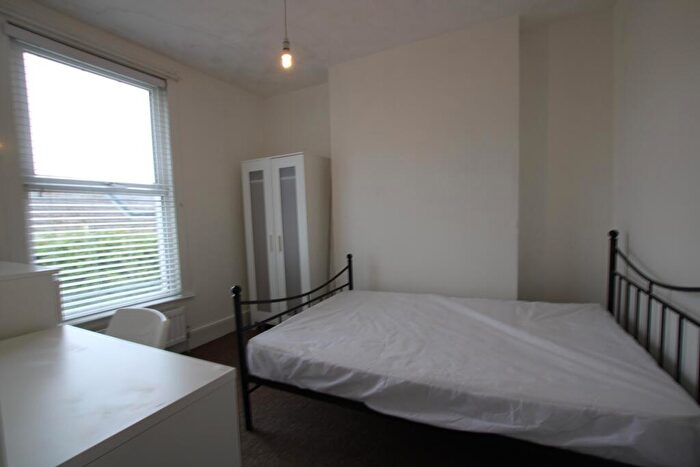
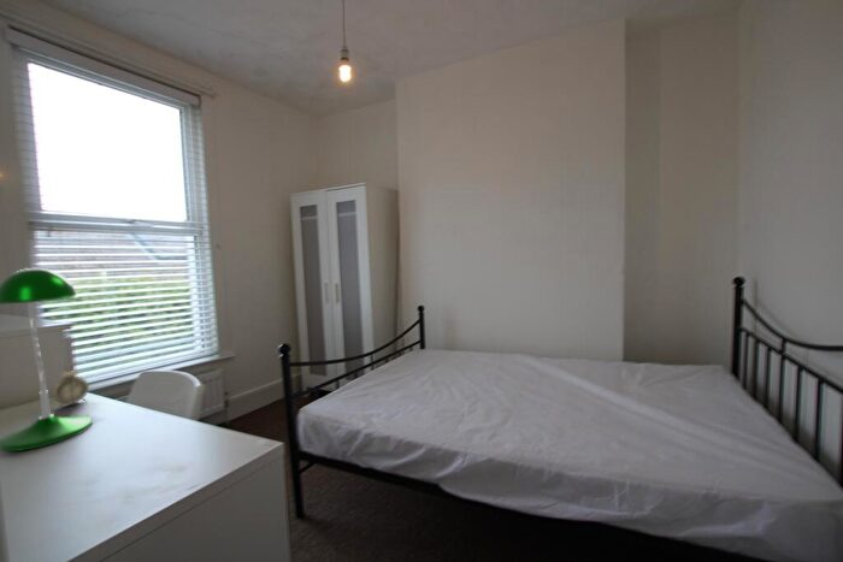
+ desk lamp (40, 354)
+ alarm clock (70, 384)
